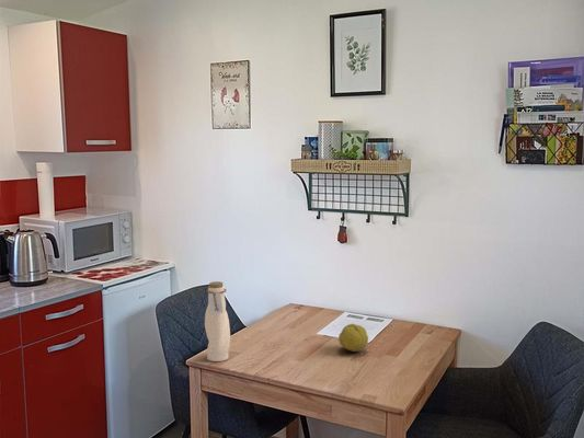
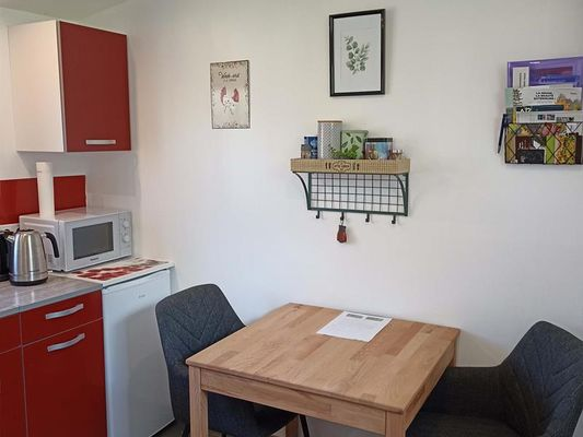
- water bottle (217, 321)
- fruit (353, 337)
